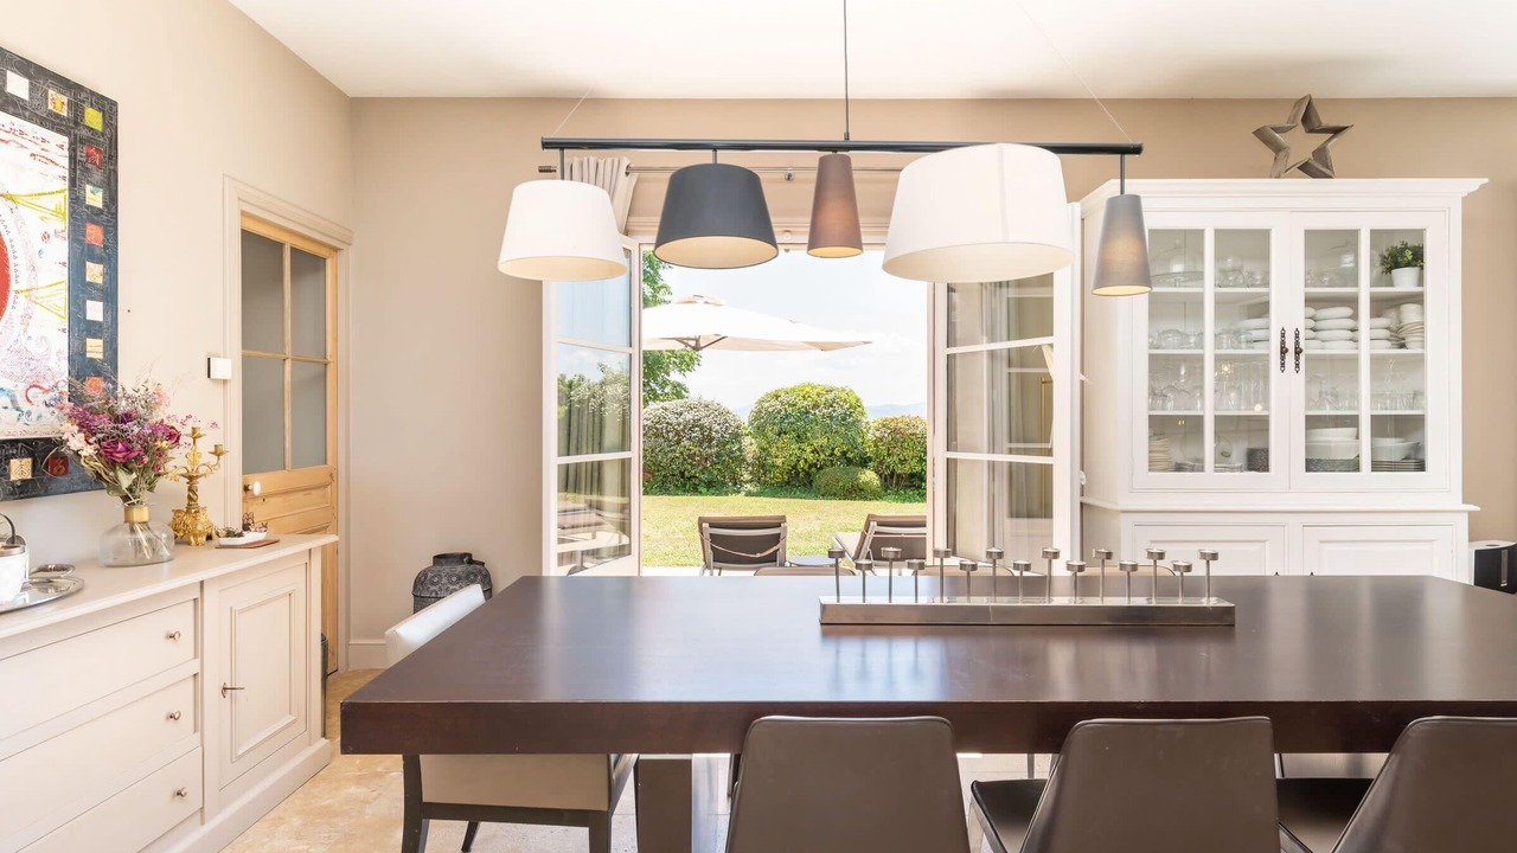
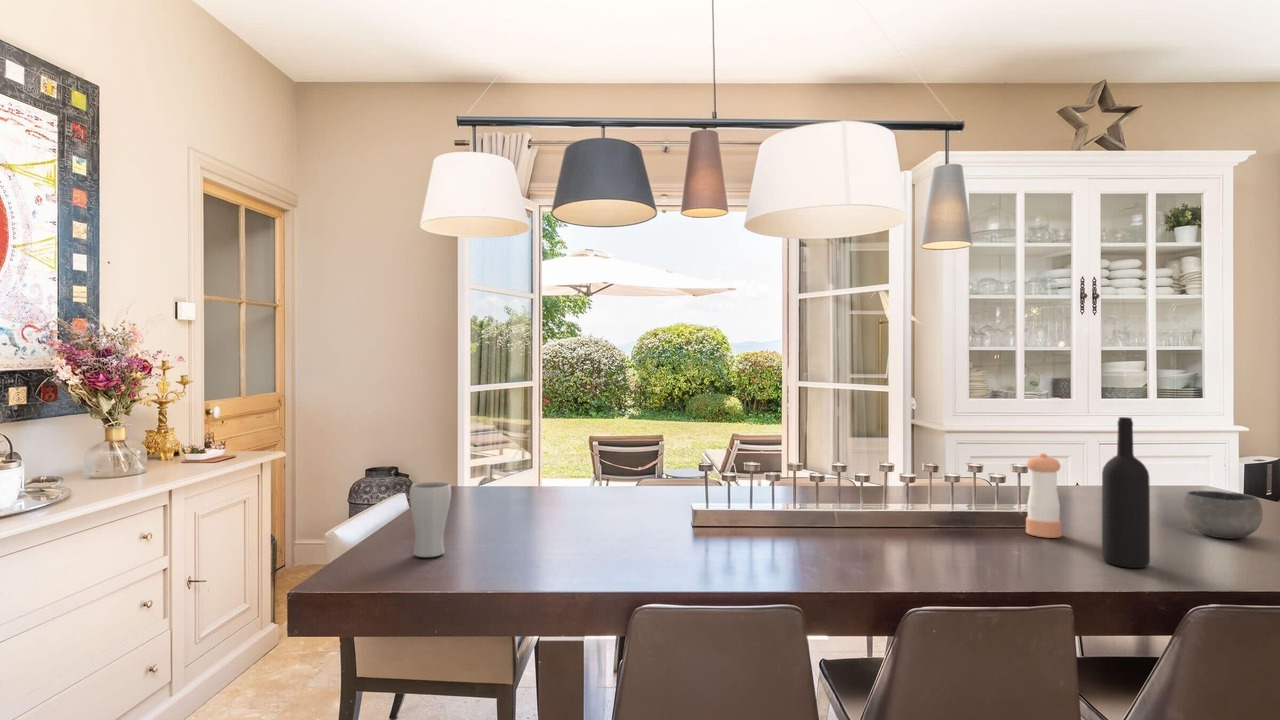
+ wine bottle (1125, 490)
+ pepper shaker (1043, 493)
+ bowl (1221, 515)
+ drinking glass (430, 519)
